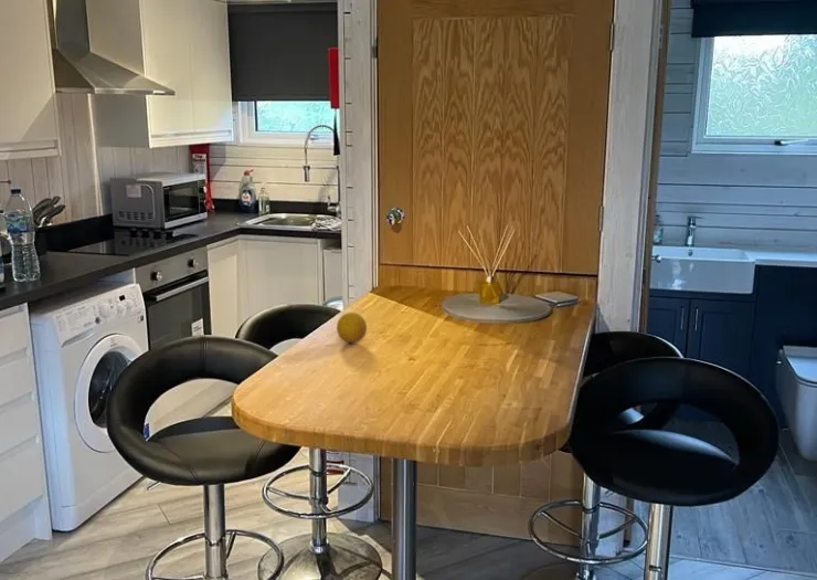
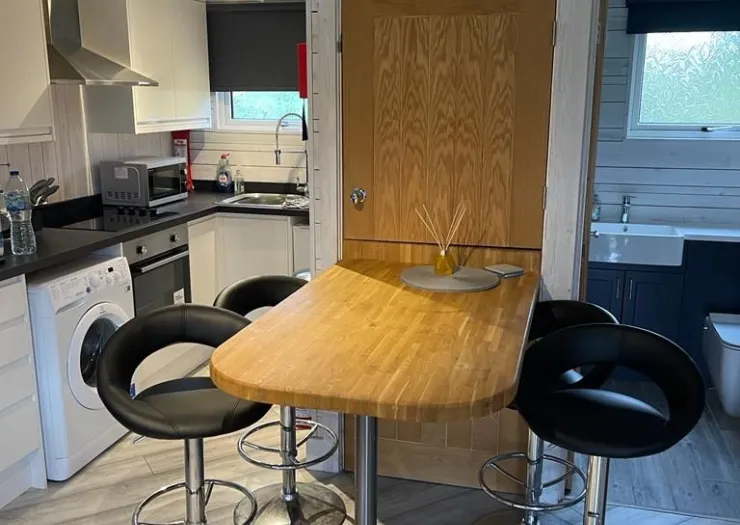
- fruit (351, 327)
